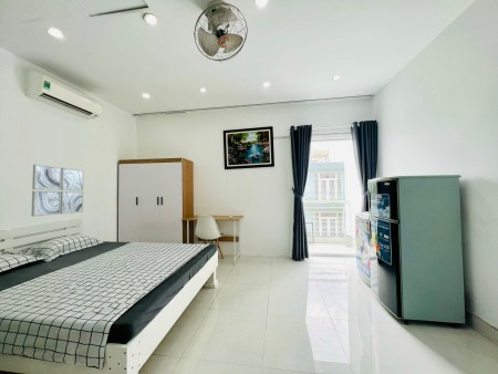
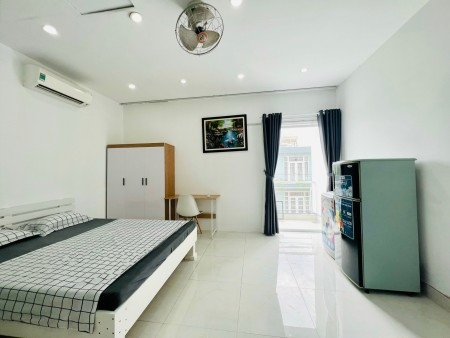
- wall art (60, 189)
